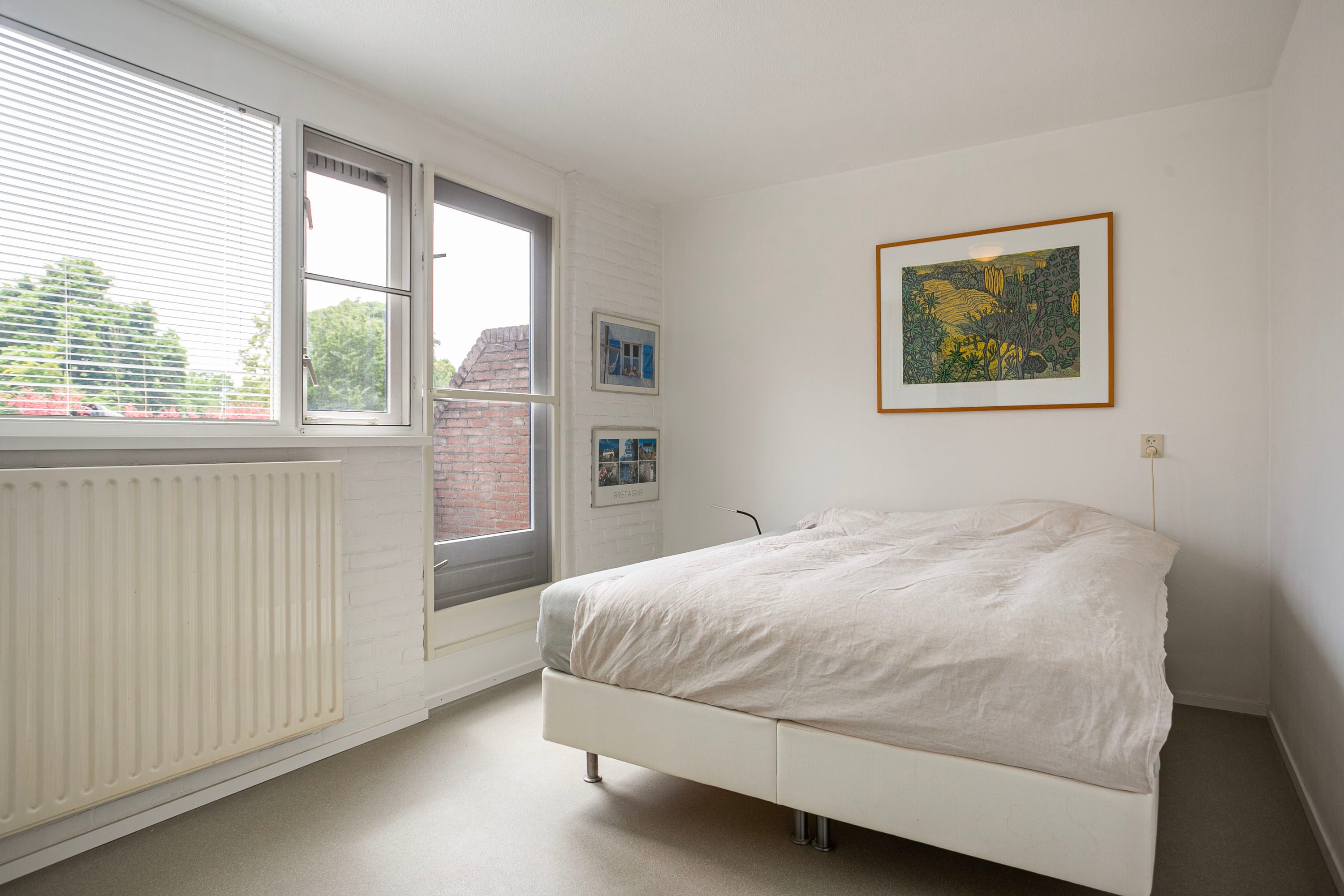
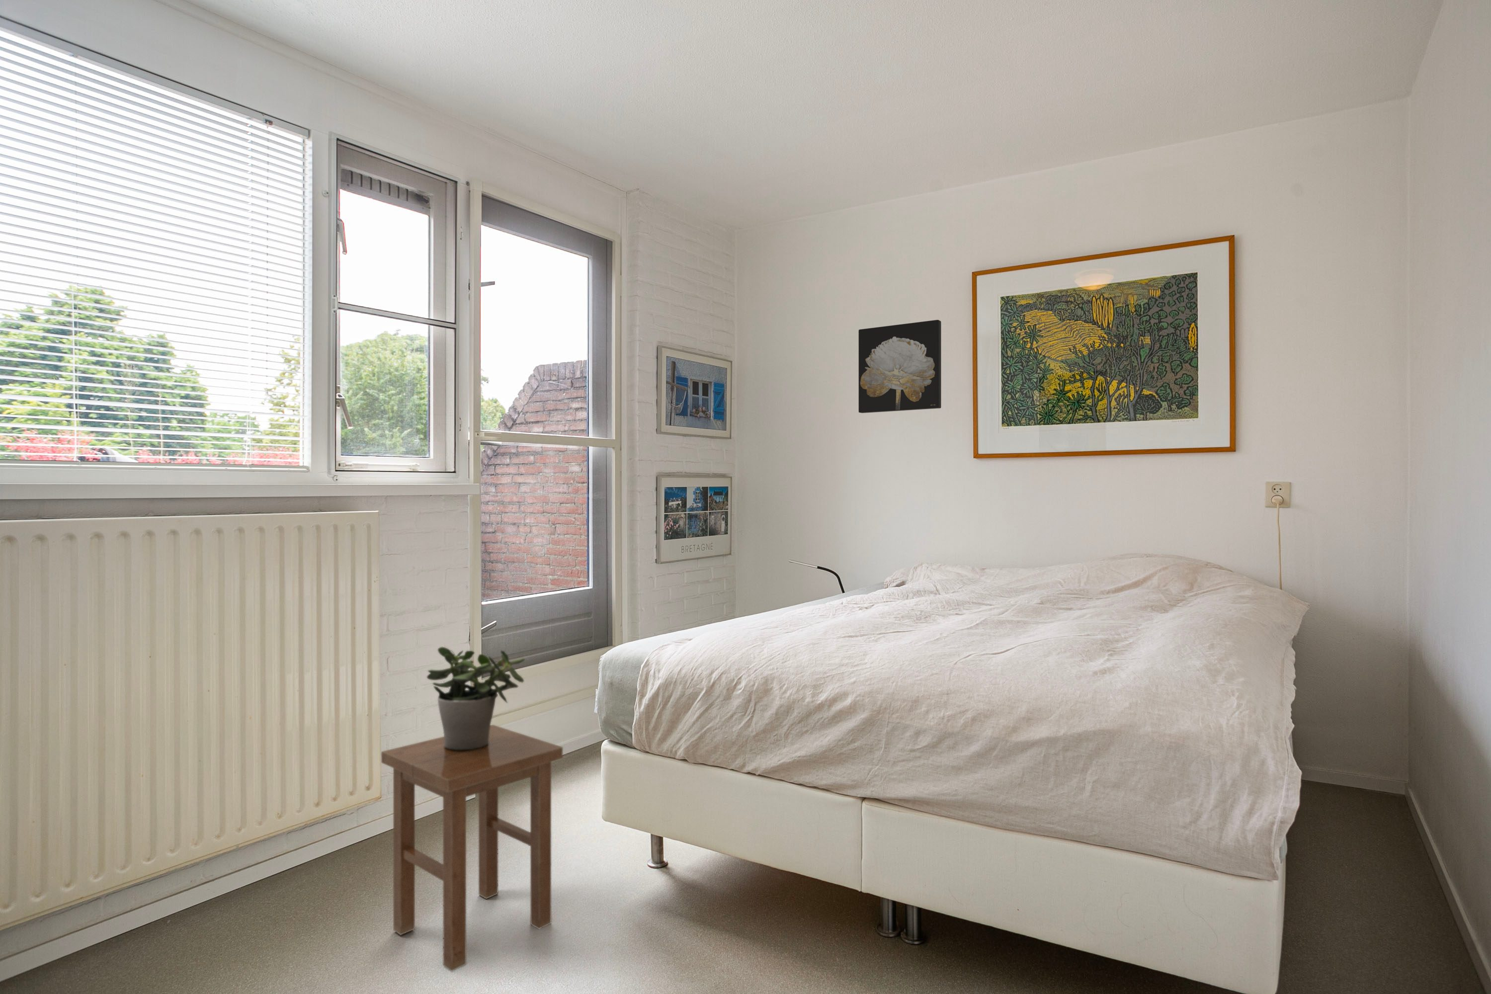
+ wall art (899, 368)
+ stool (478, 838)
+ potted plant (475, 692)
